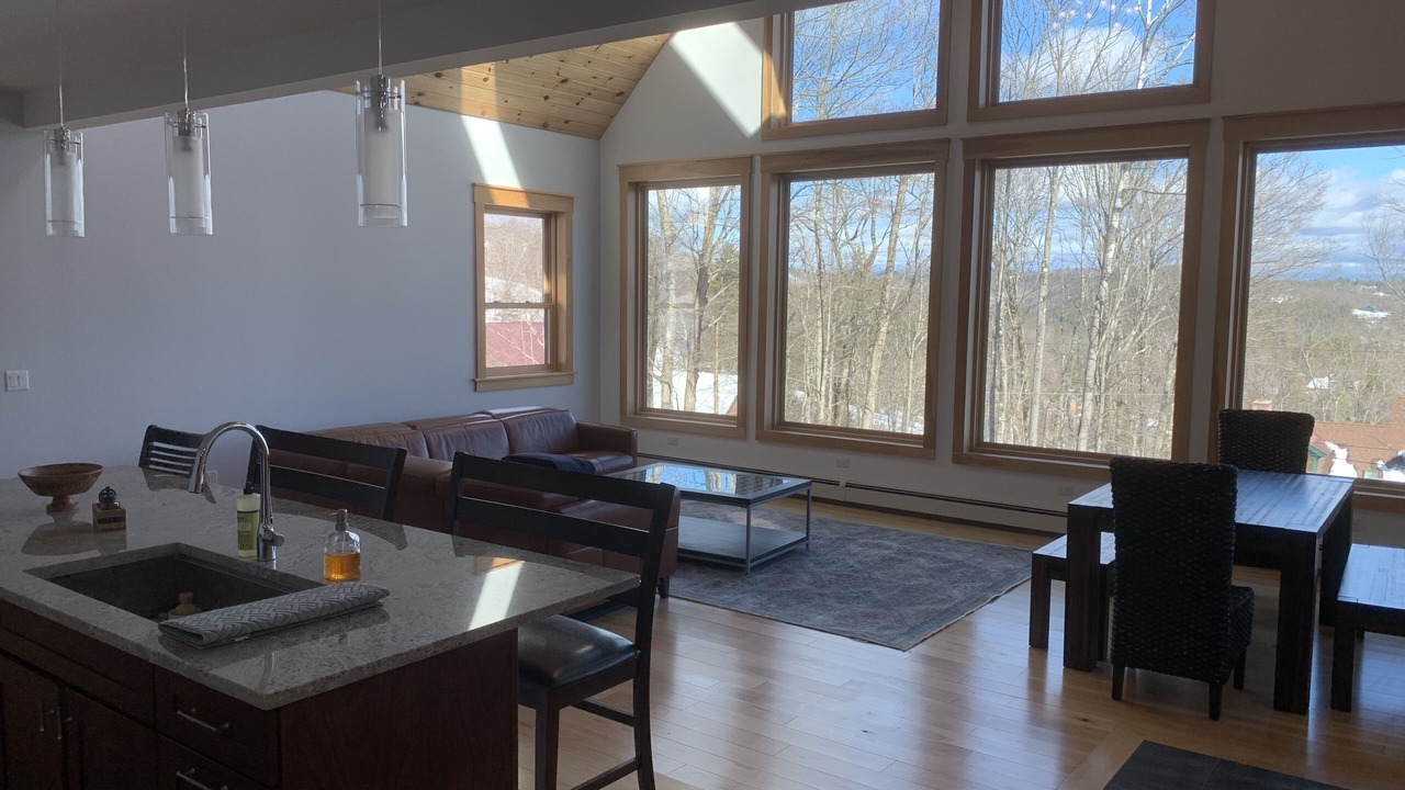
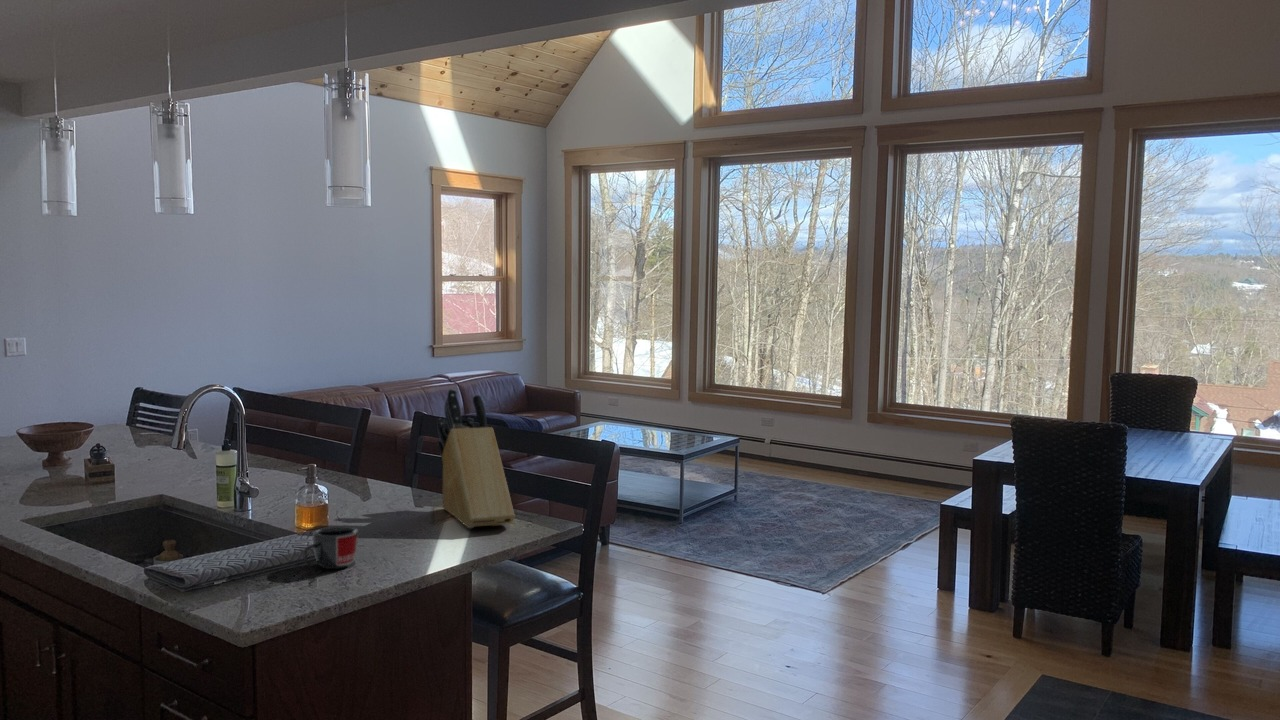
+ knife block (472, 453)
+ mug (329, 549)
